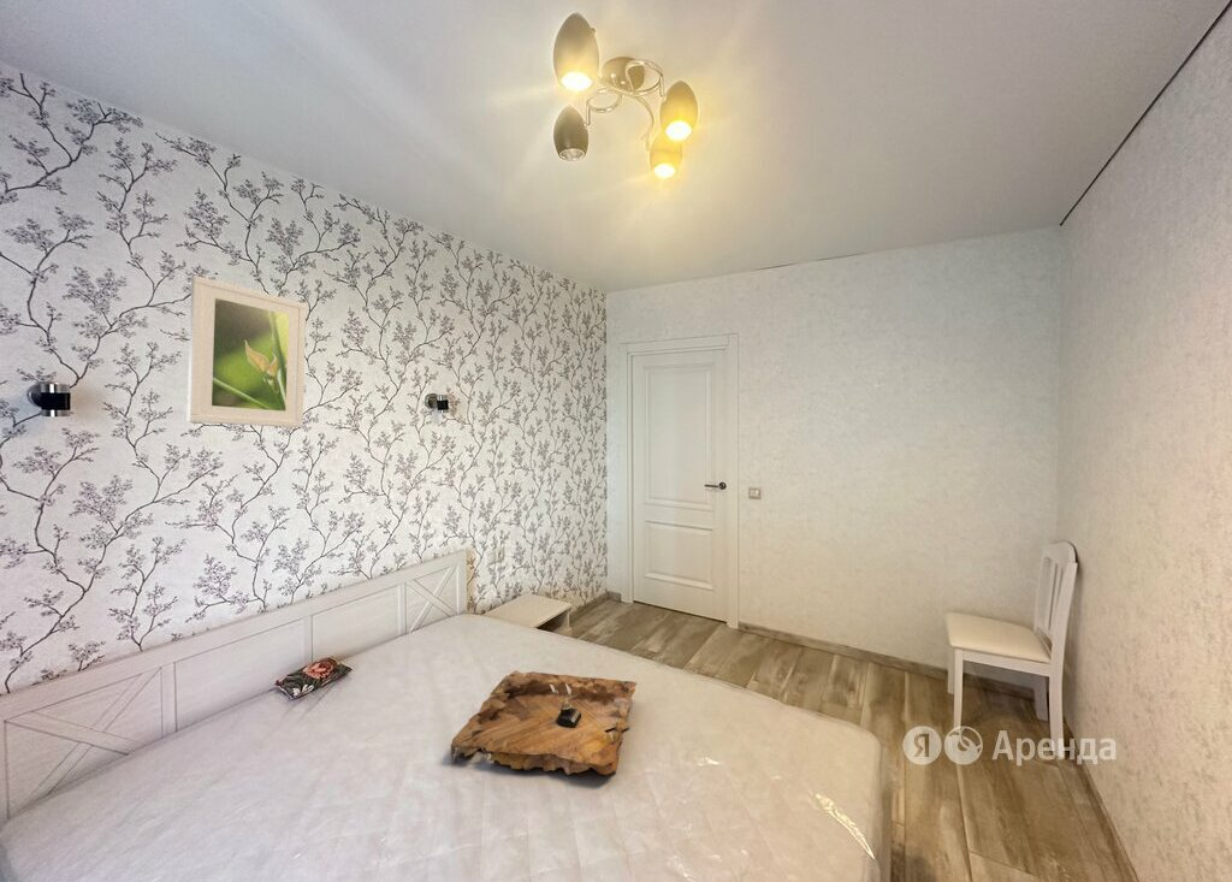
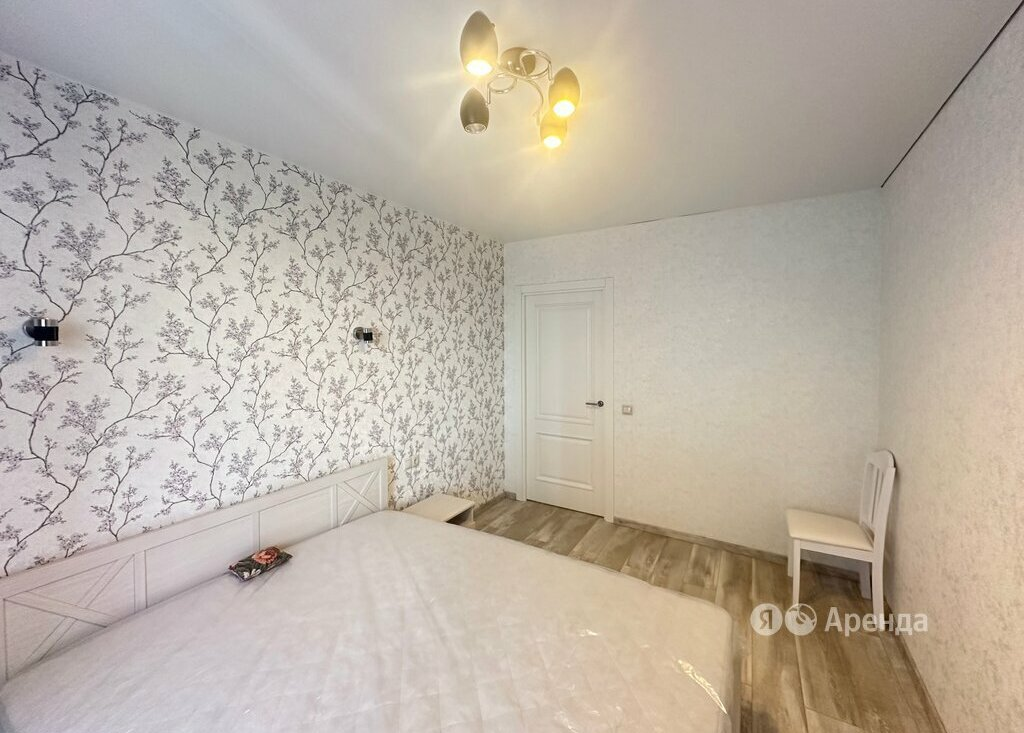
- decorative tray (552, 717)
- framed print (251, 357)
